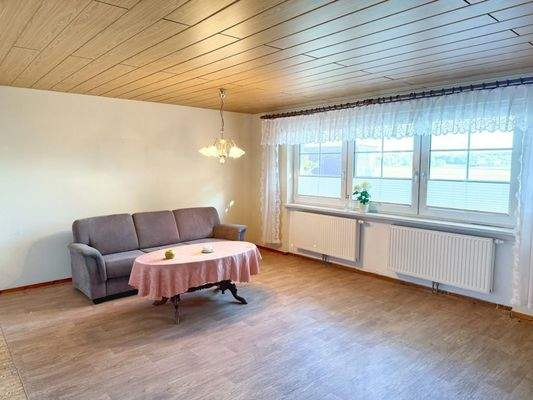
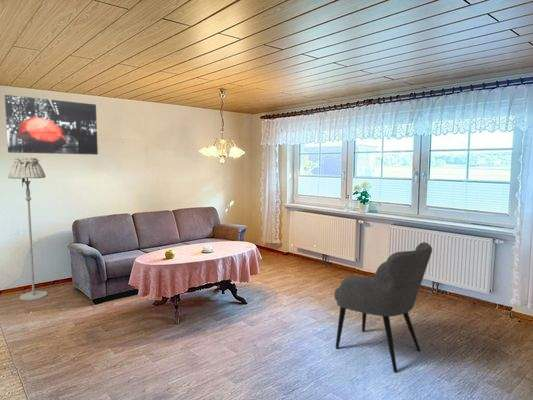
+ floor lamp (29, 228)
+ wall art (54, 127)
+ armchair (379, 295)
